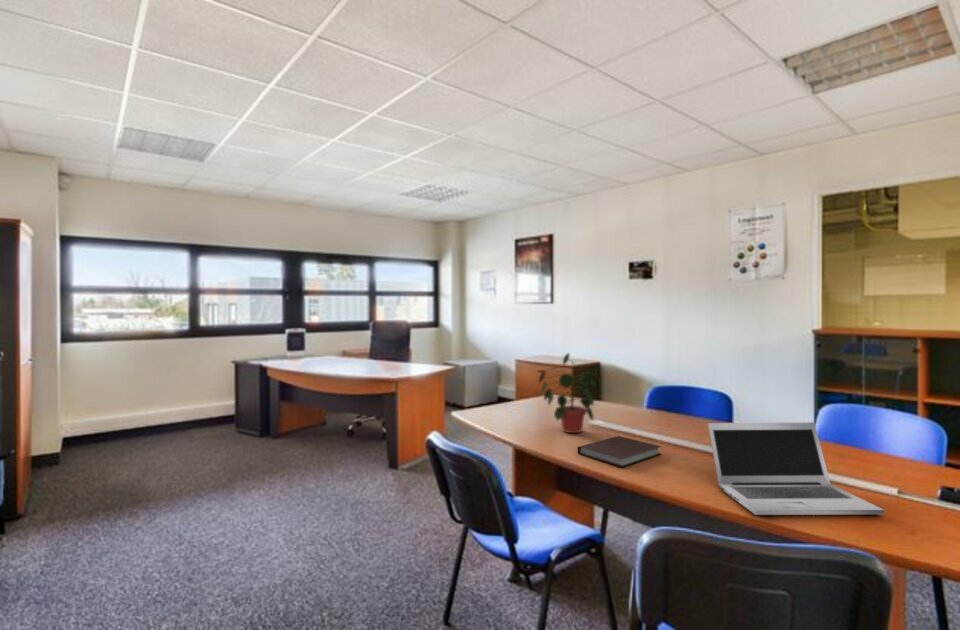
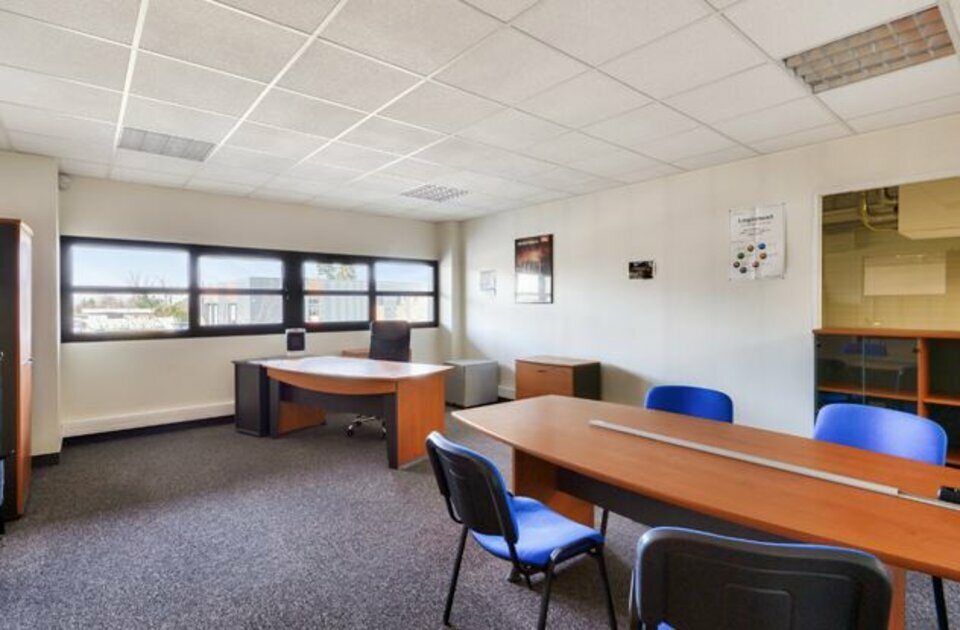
- potted plant (569, 392)
- notebook (619, 450)
- laptop (787, 464)
